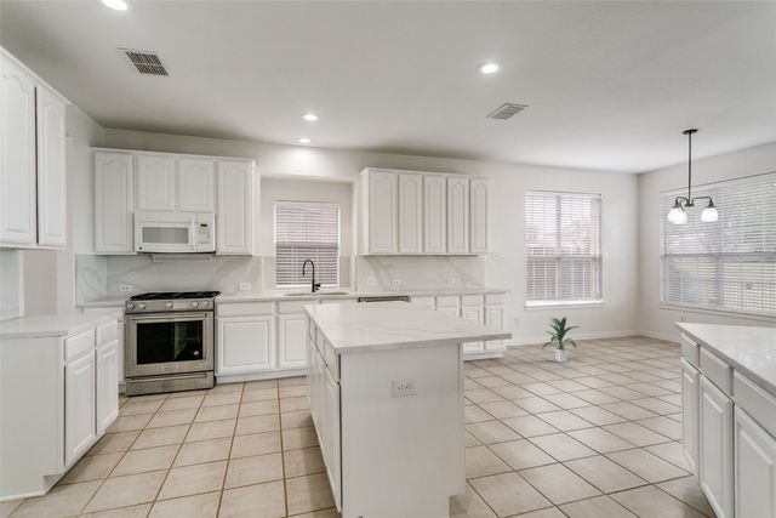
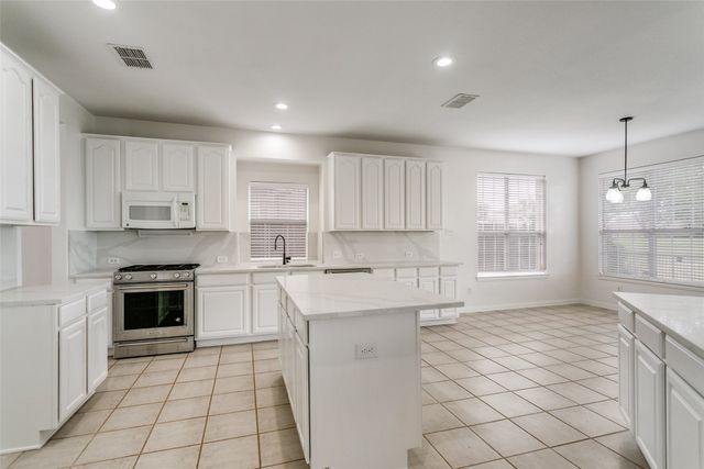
- indoor plant (559, 337)
